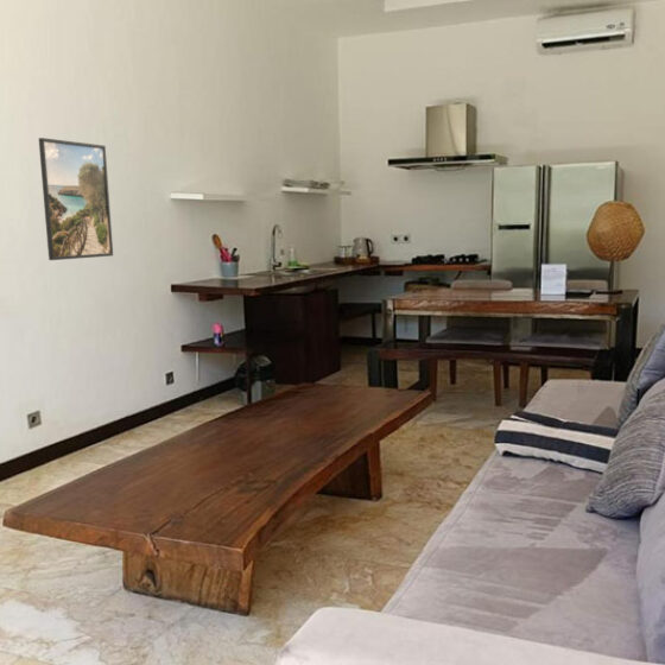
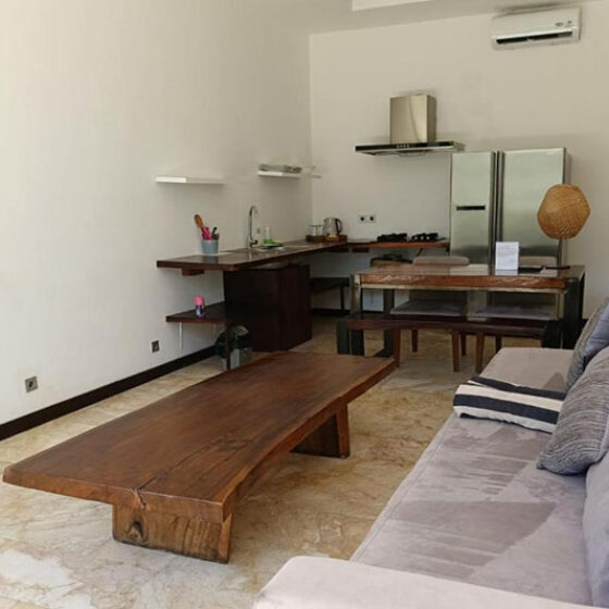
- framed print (77, 201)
